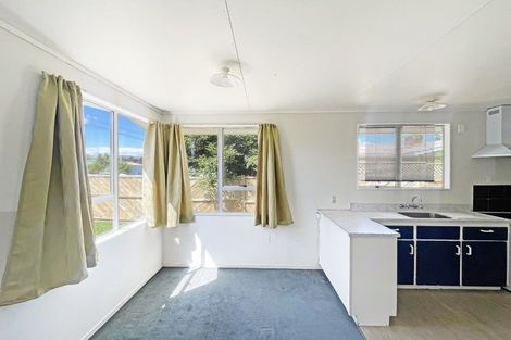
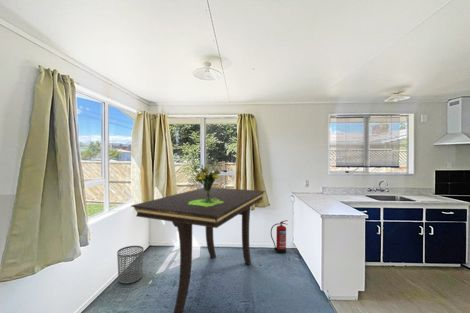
+ fire extinguisher (279, 235)
+ bouquet (208, 182)
+ dining table (209, 239)
+ waste bin (130, 264)
